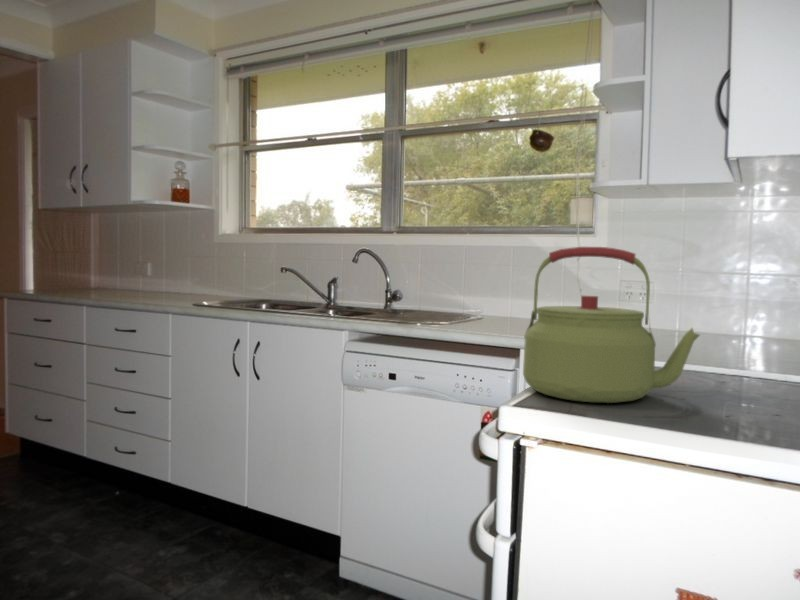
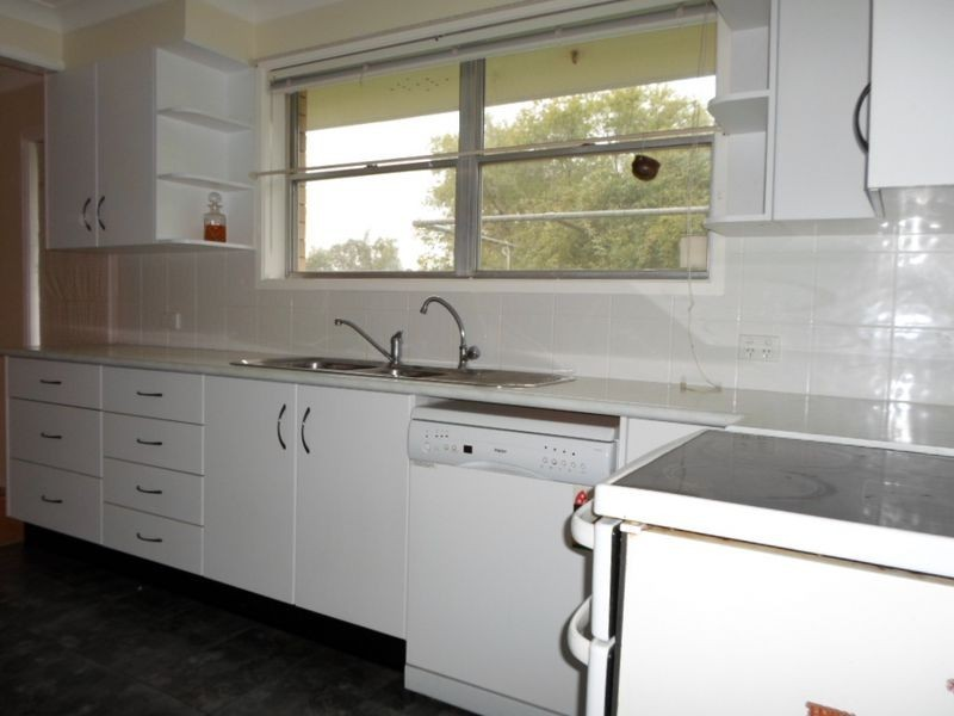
- kettle (608, 321)
